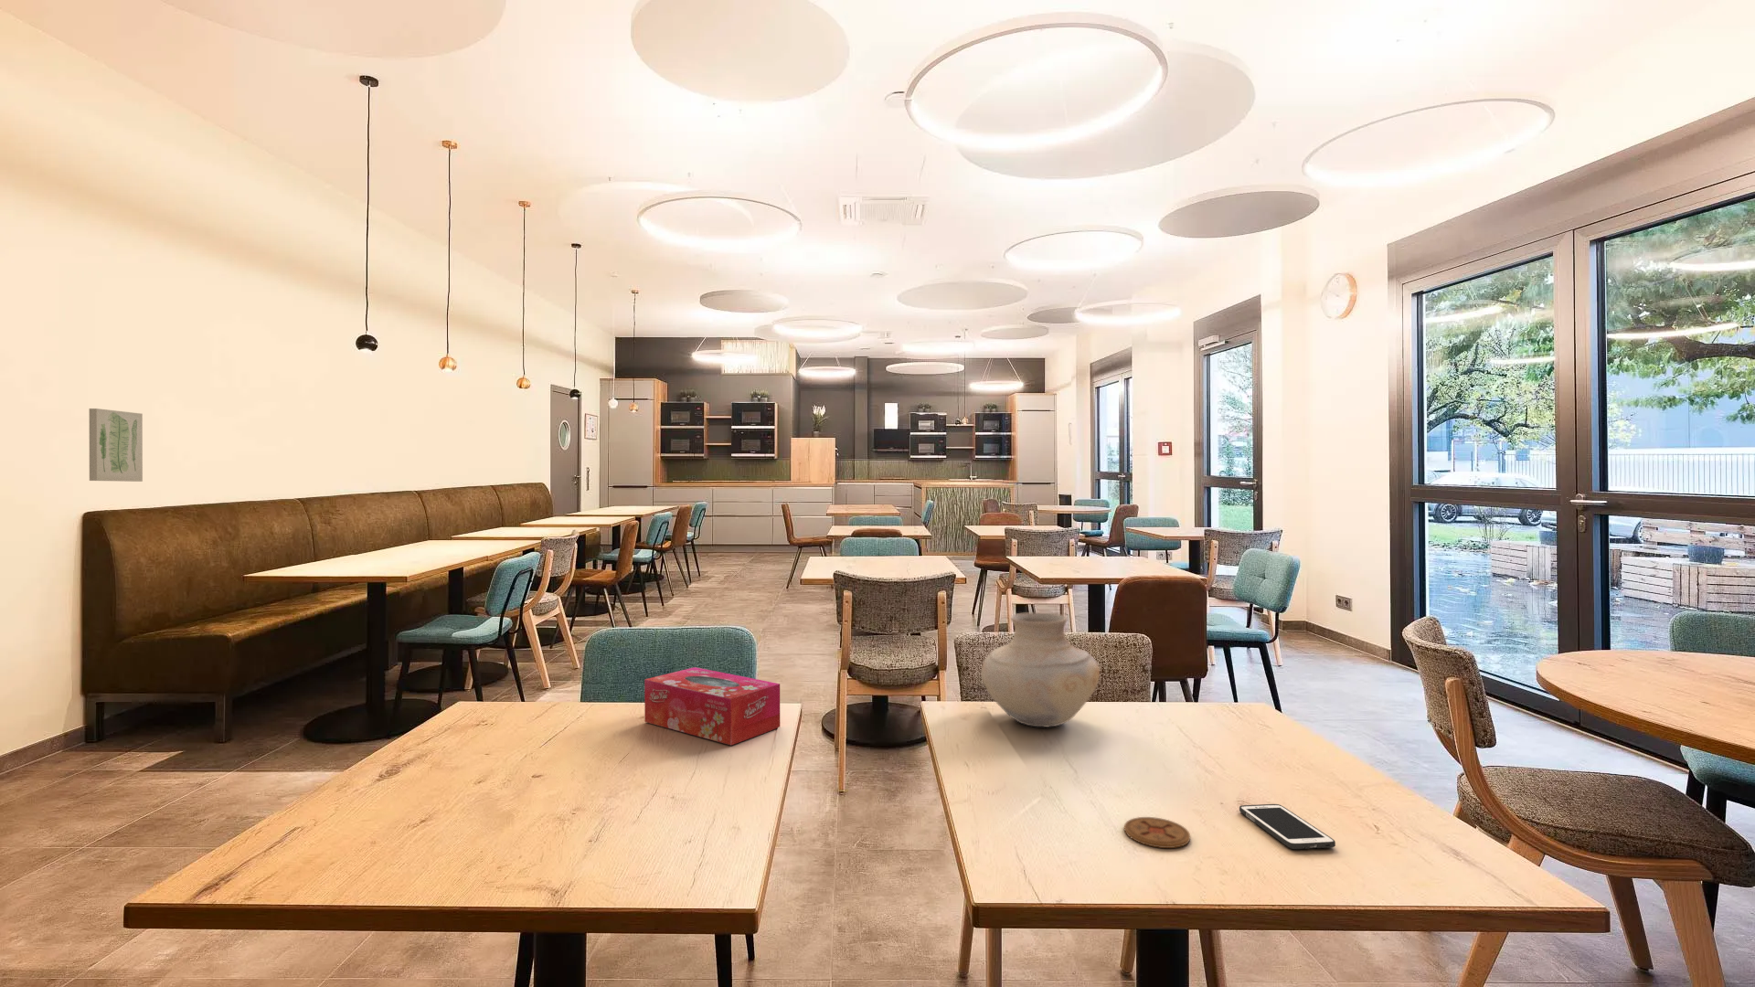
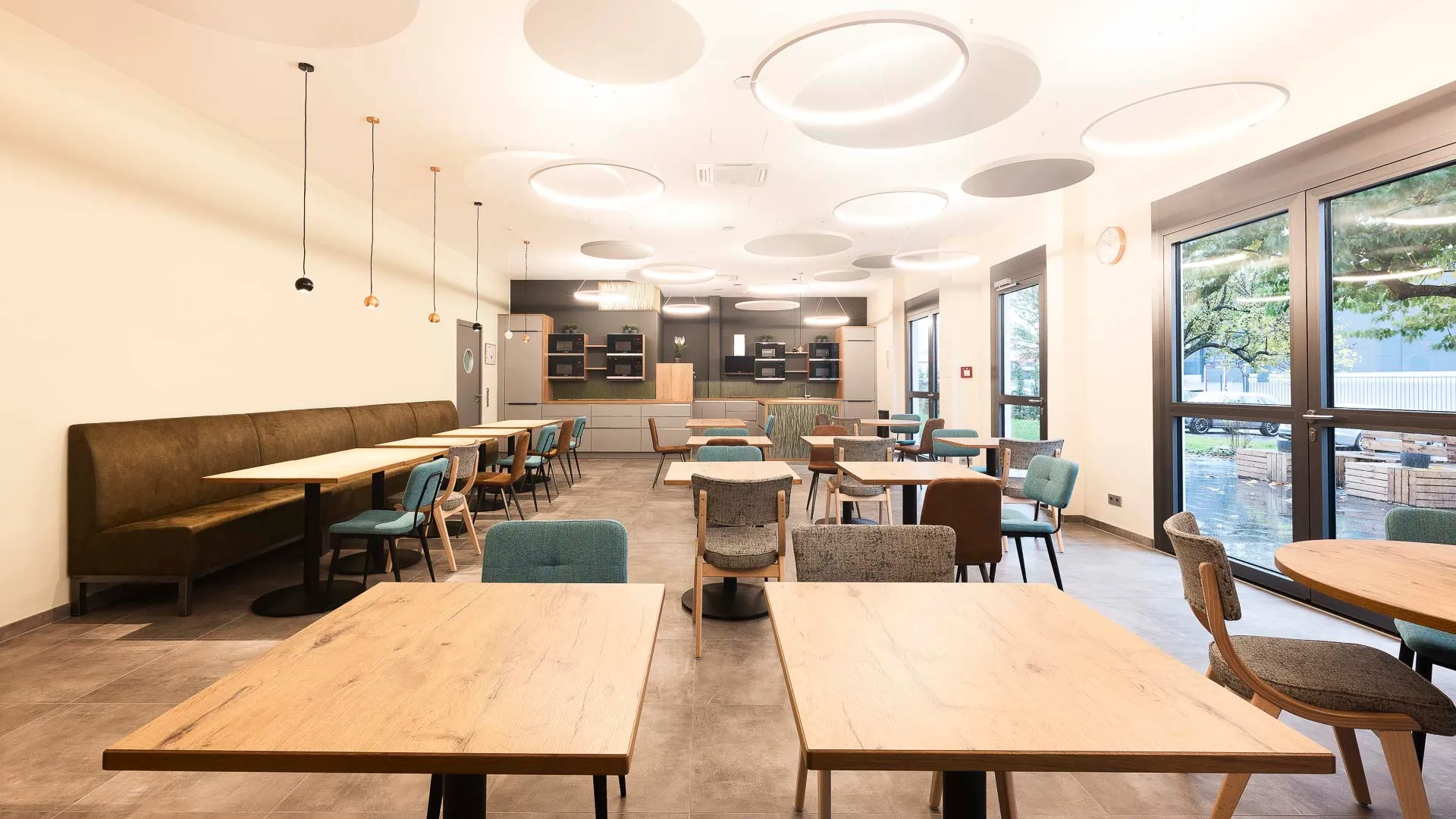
- tissue box (711, 703)
- cell phone (1284, 826)
- coaster (1156, 832)
- vase (1039, 668)
- wall art (116, 446)
